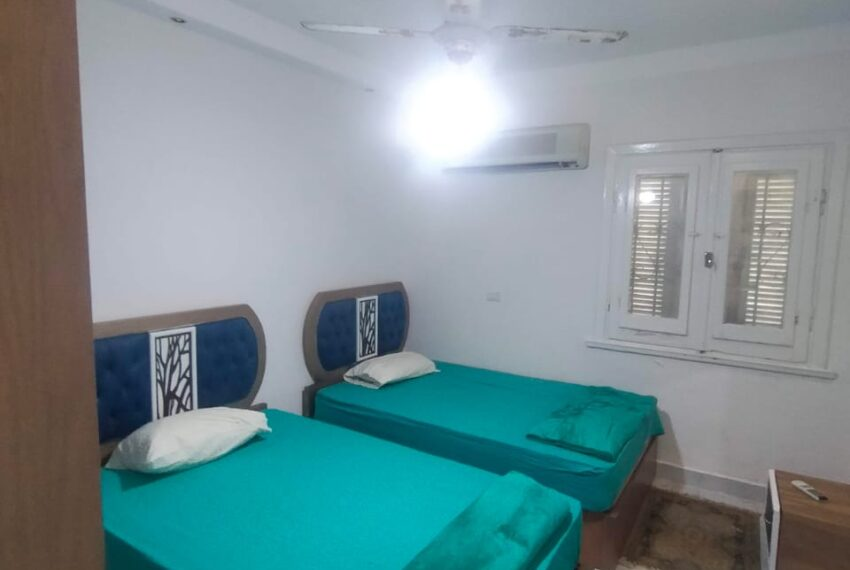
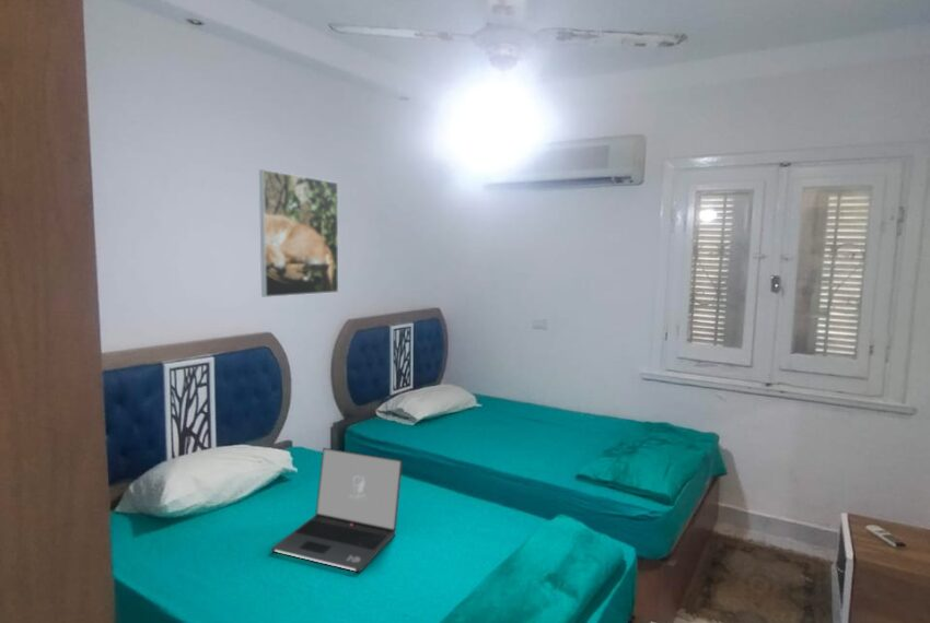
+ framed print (302, 236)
+ laptop (339, 504)
